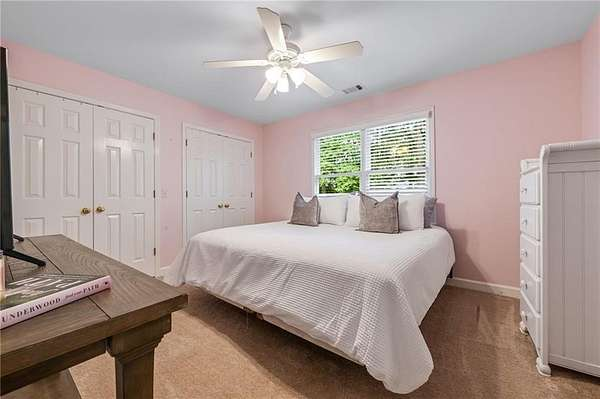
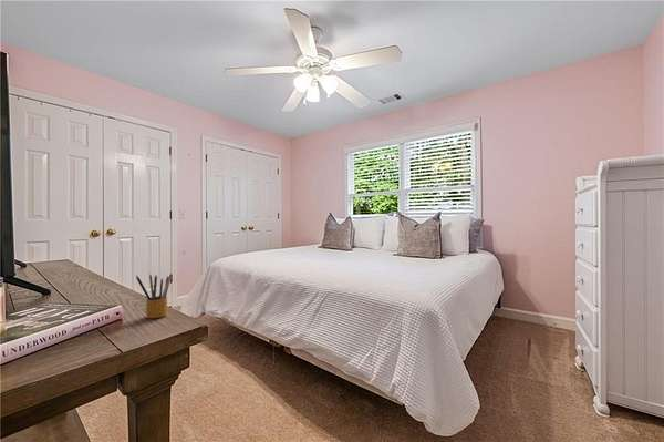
+ pencil box (155, 294)
